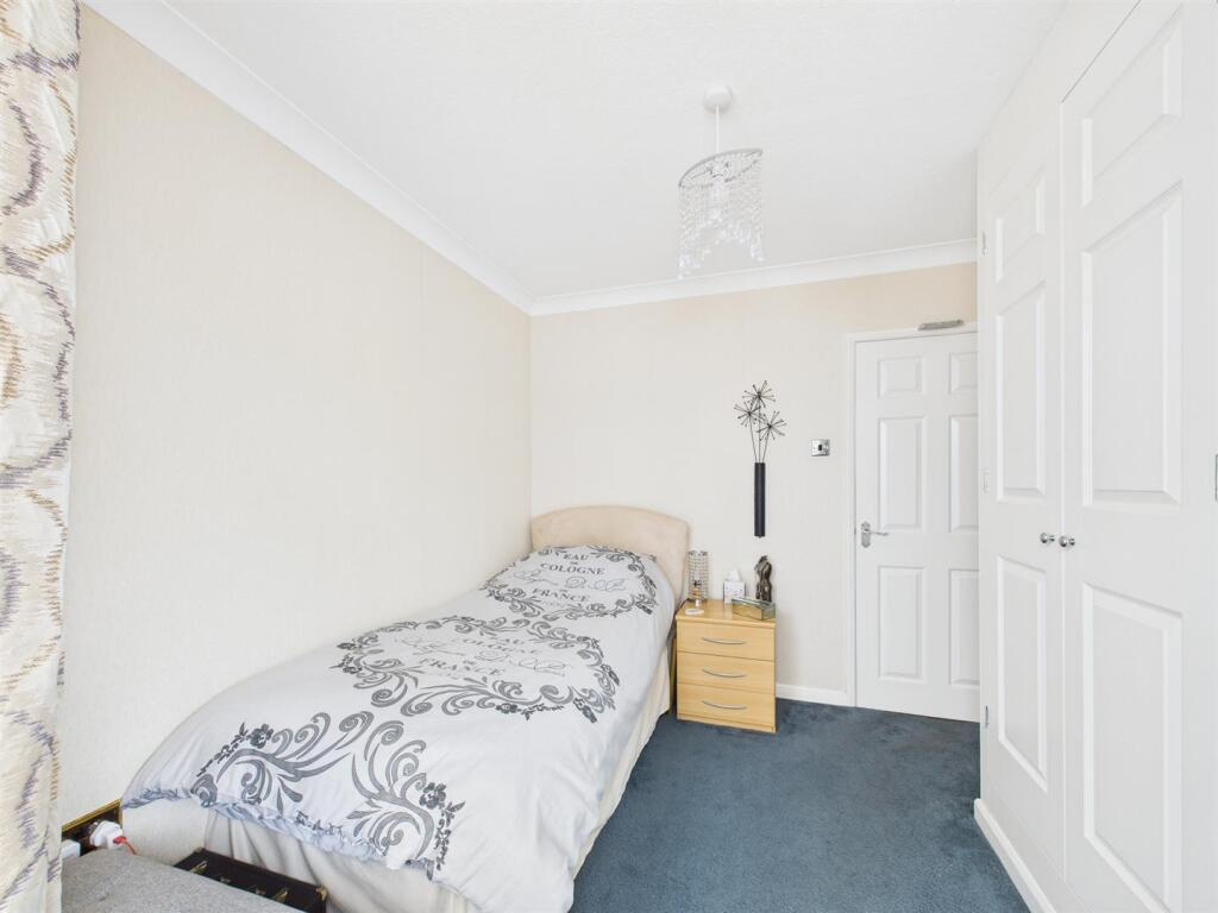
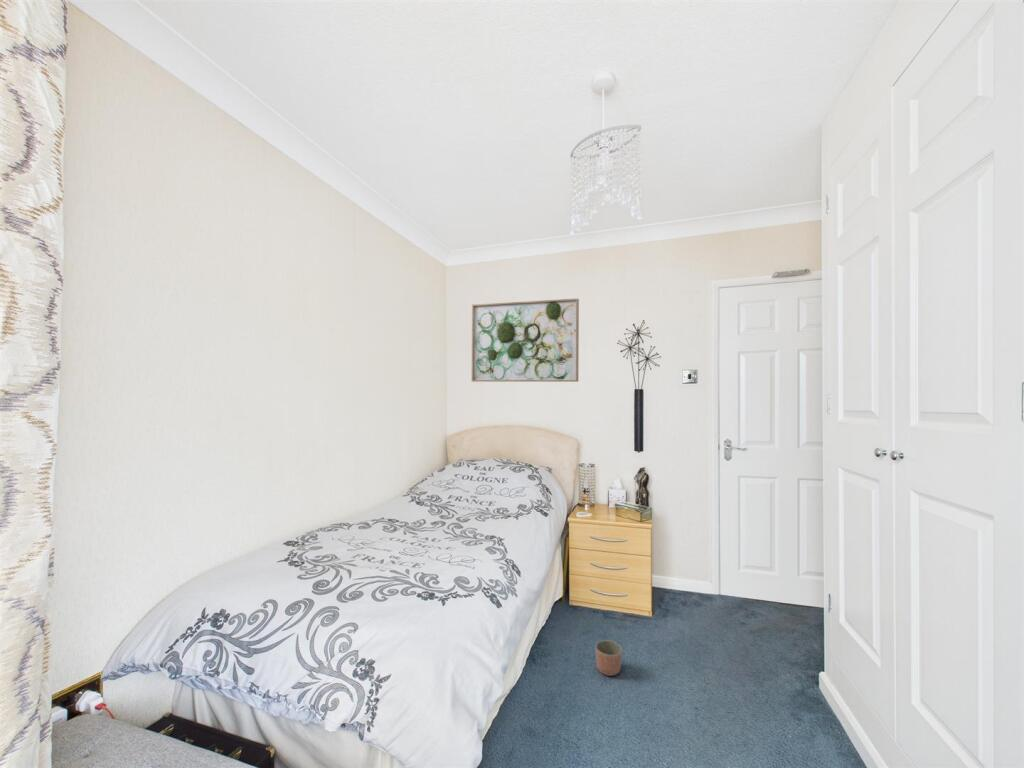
+ wall art (522, 341)
+ planter (608, 658)
